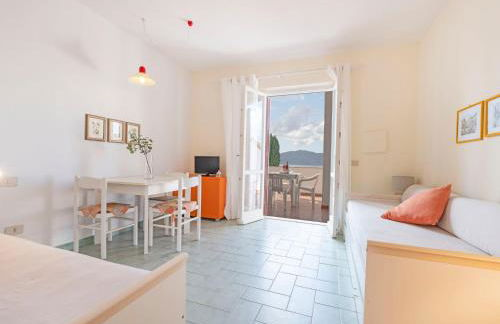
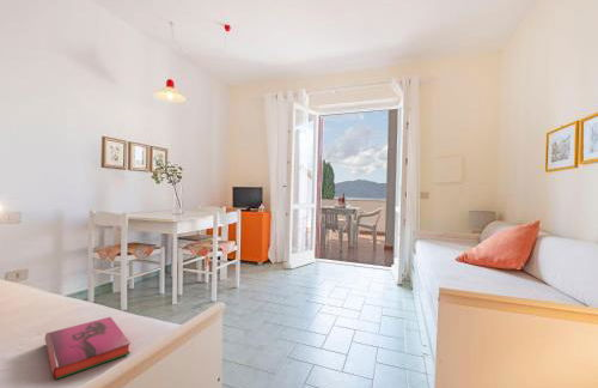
+ hardback book (86, 342)
